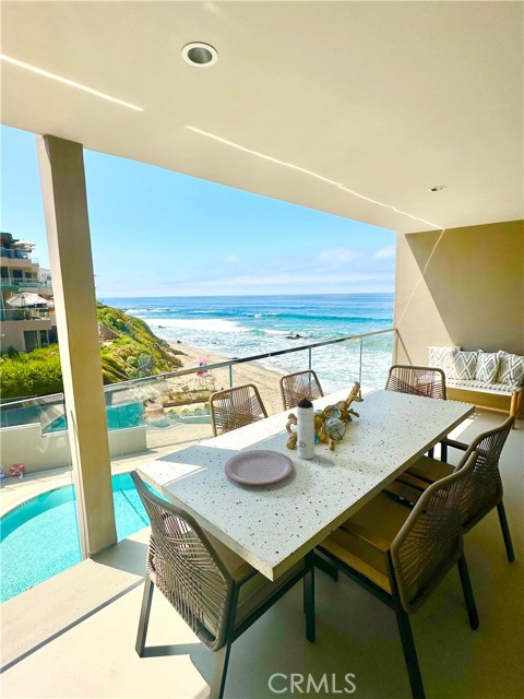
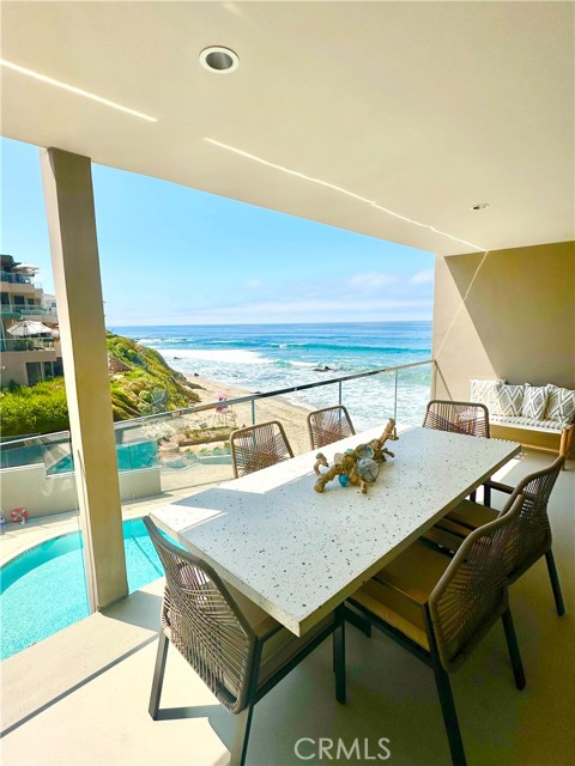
- water bottle (305, 426)
- plate (259, 467)
